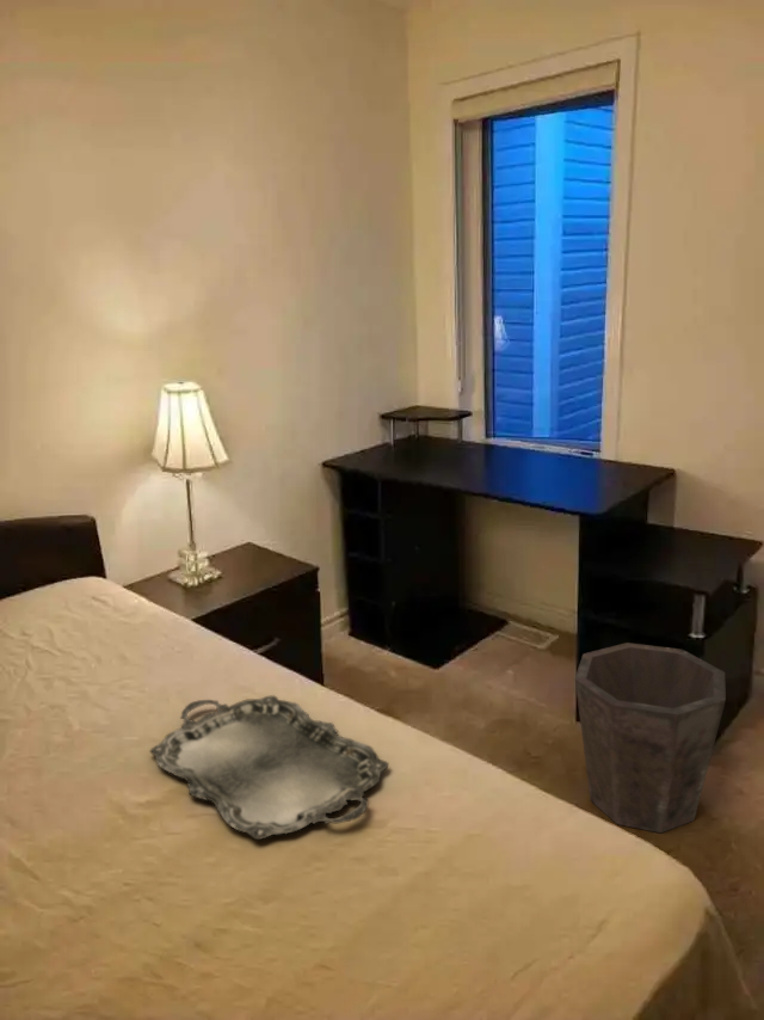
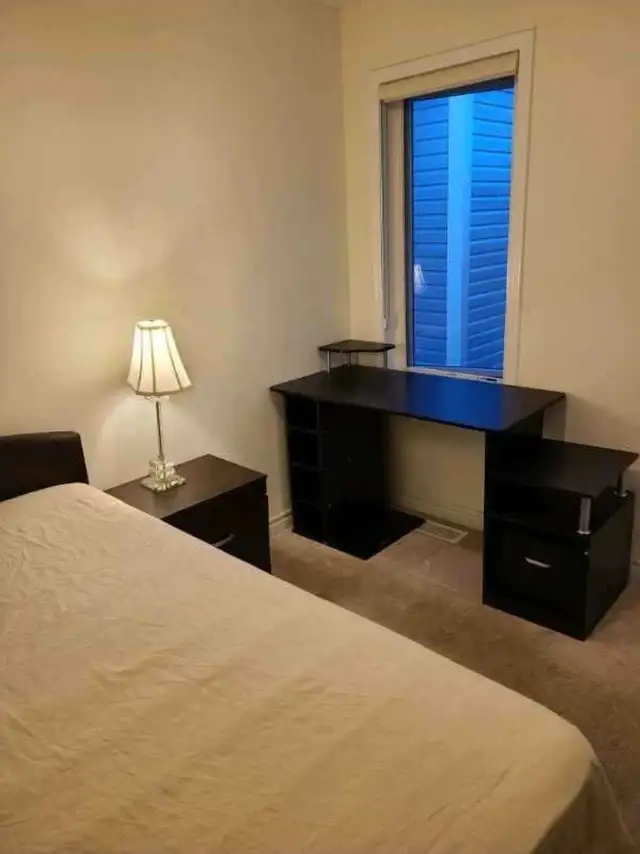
- serving tray (266, 757)
- waste bin (646, 738)
